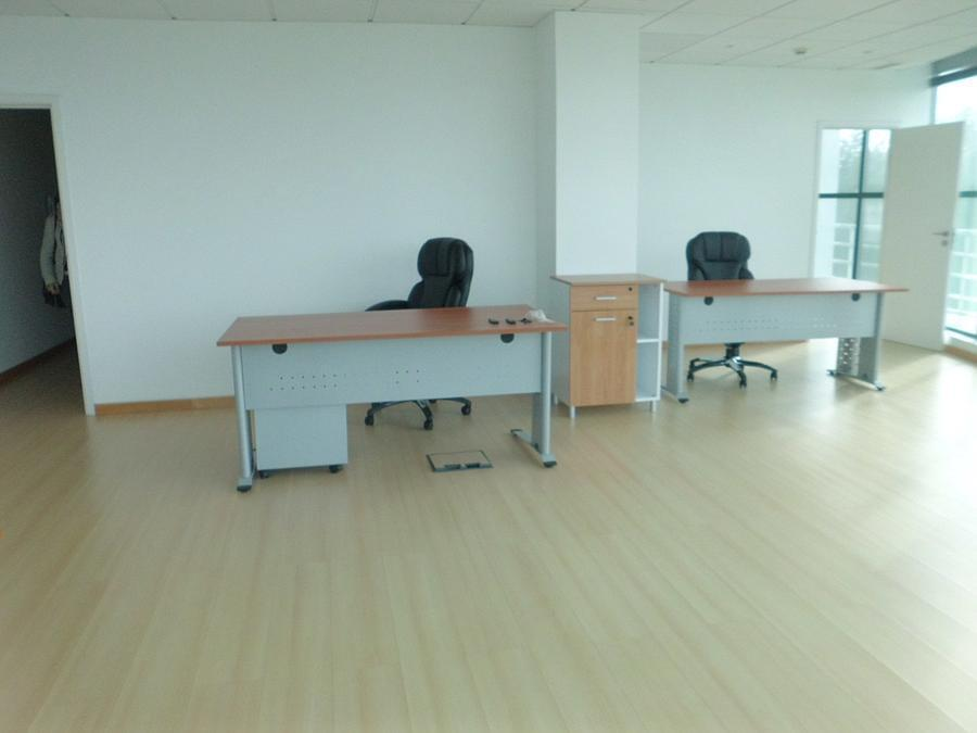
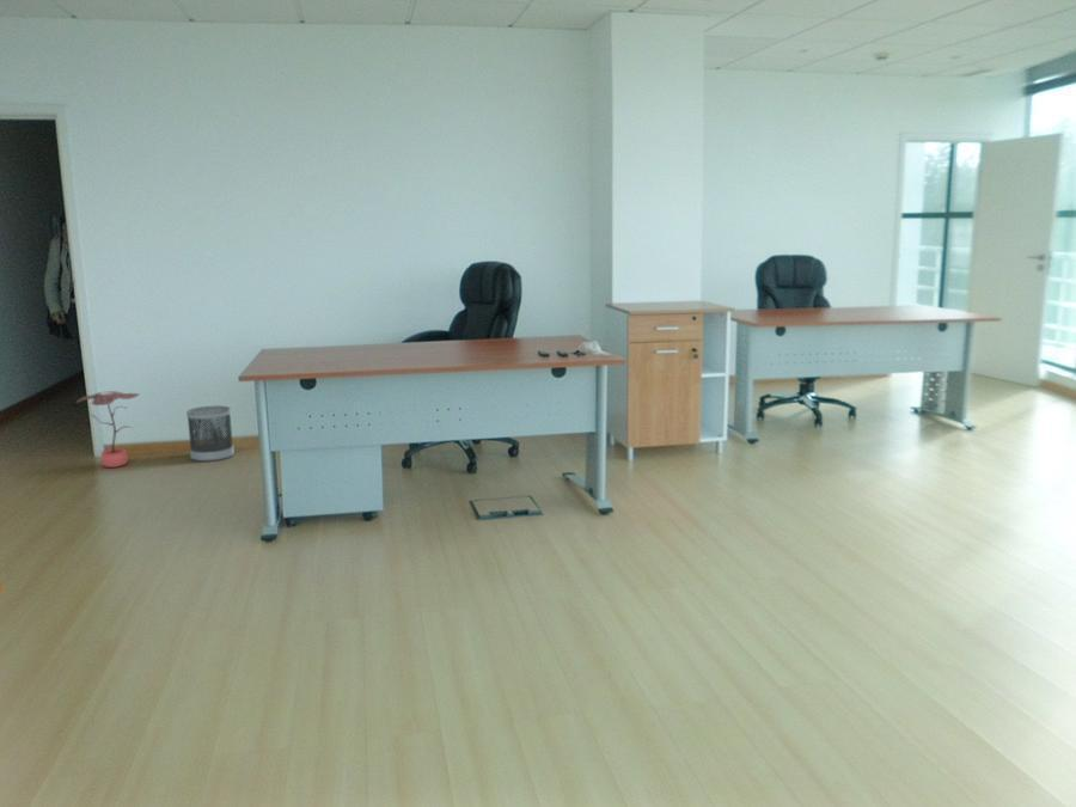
+ wastebasket (210, 433)
+ potted plant (114, 429)
